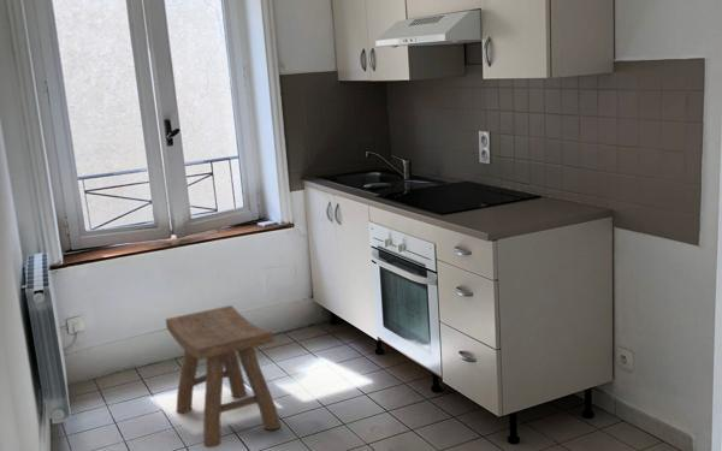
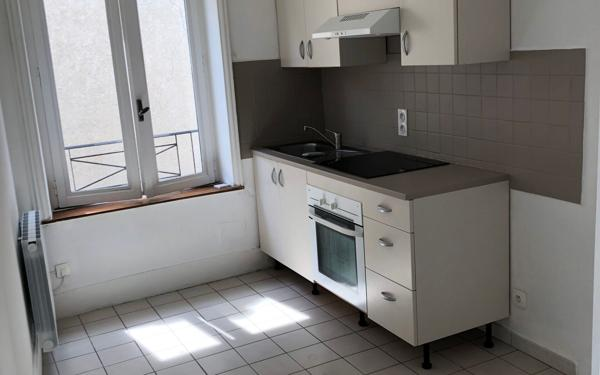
- stool (221, 372)
